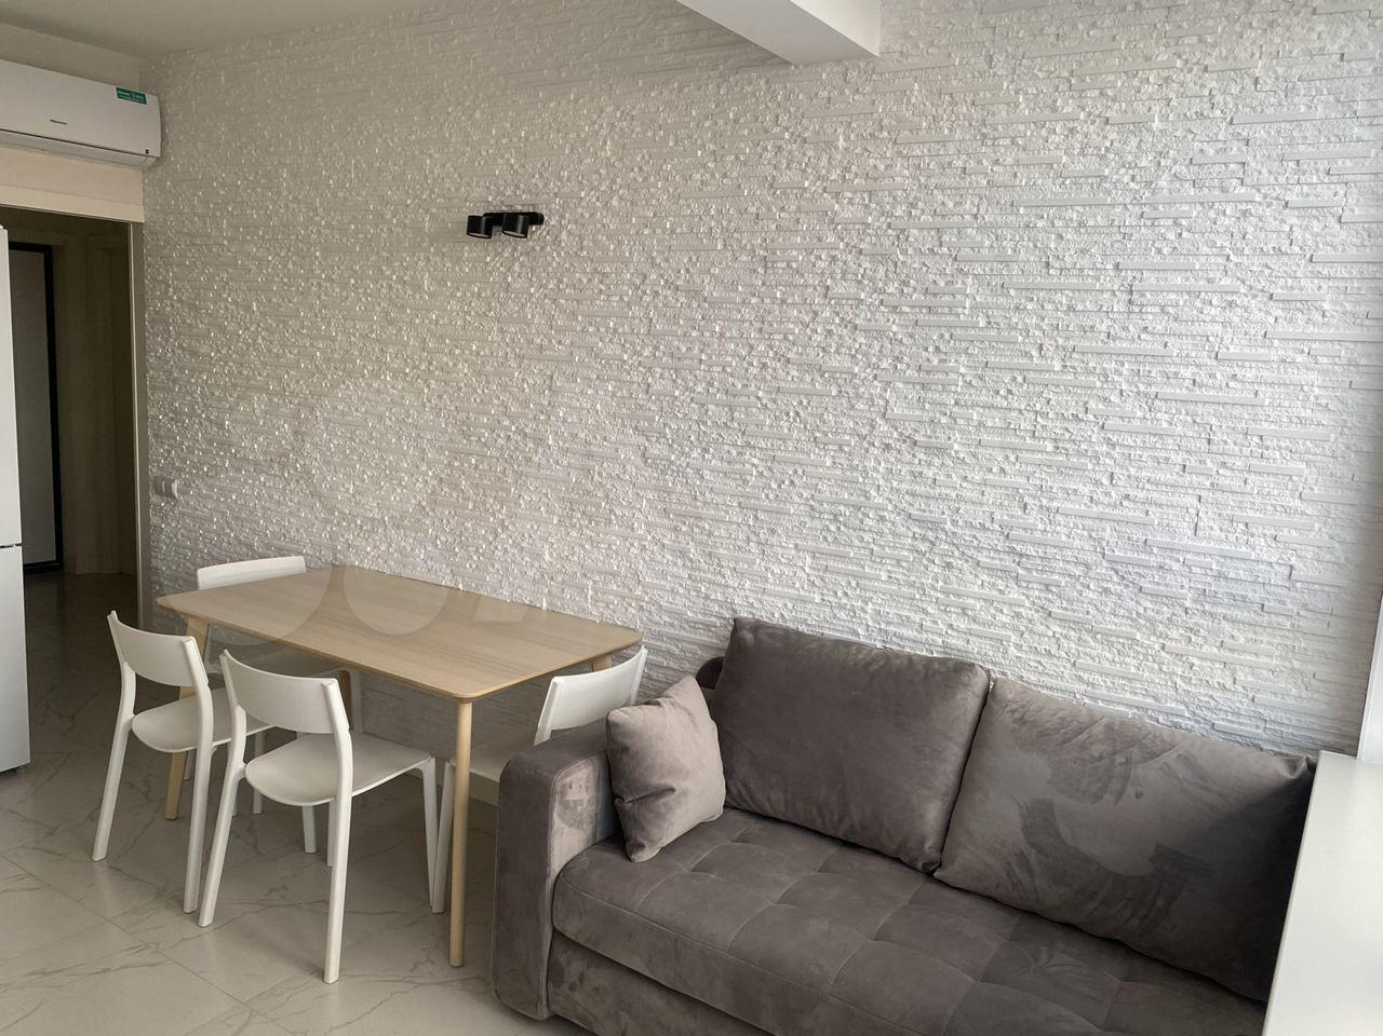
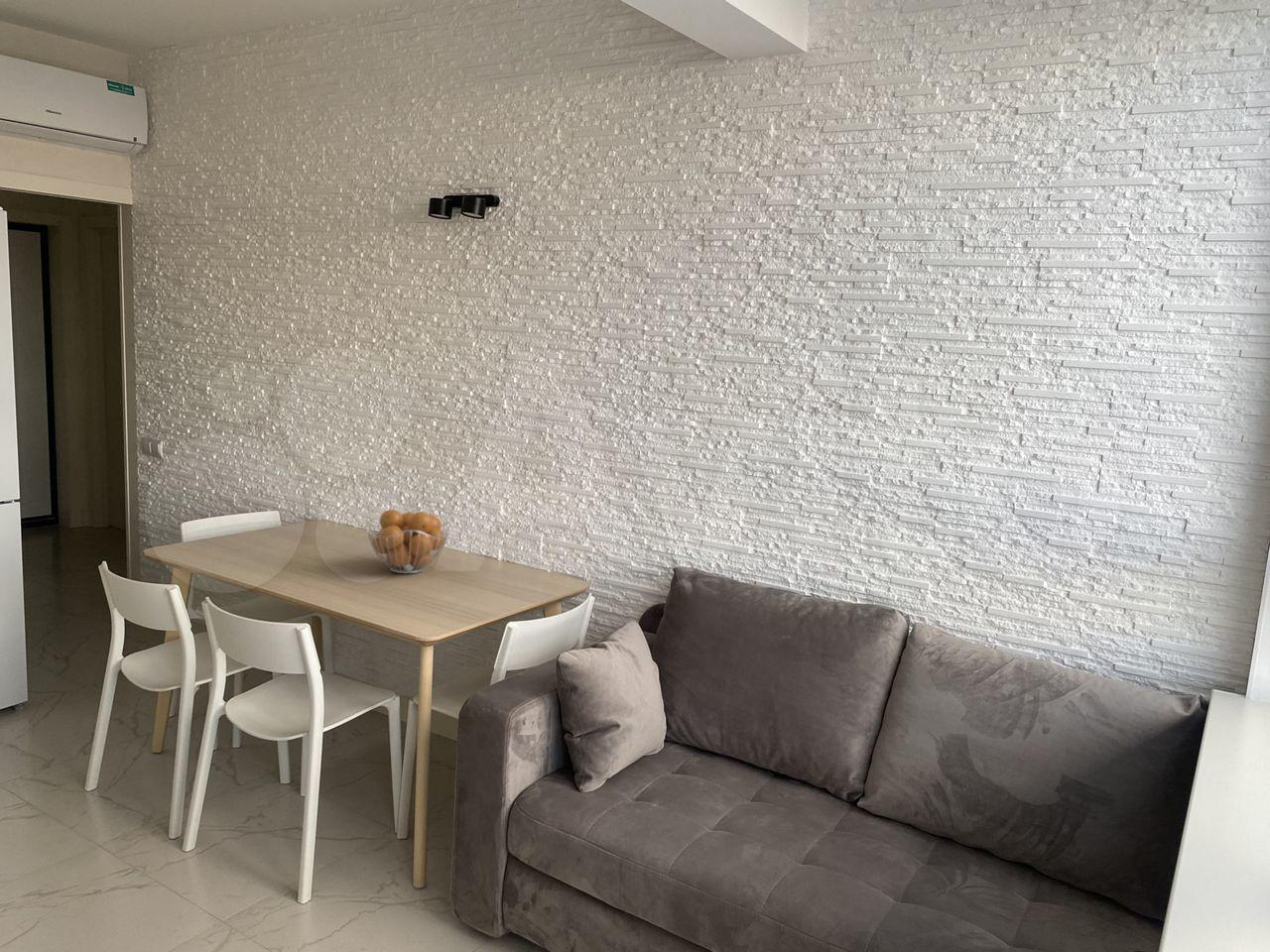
+ fruit basket (408, 539)
